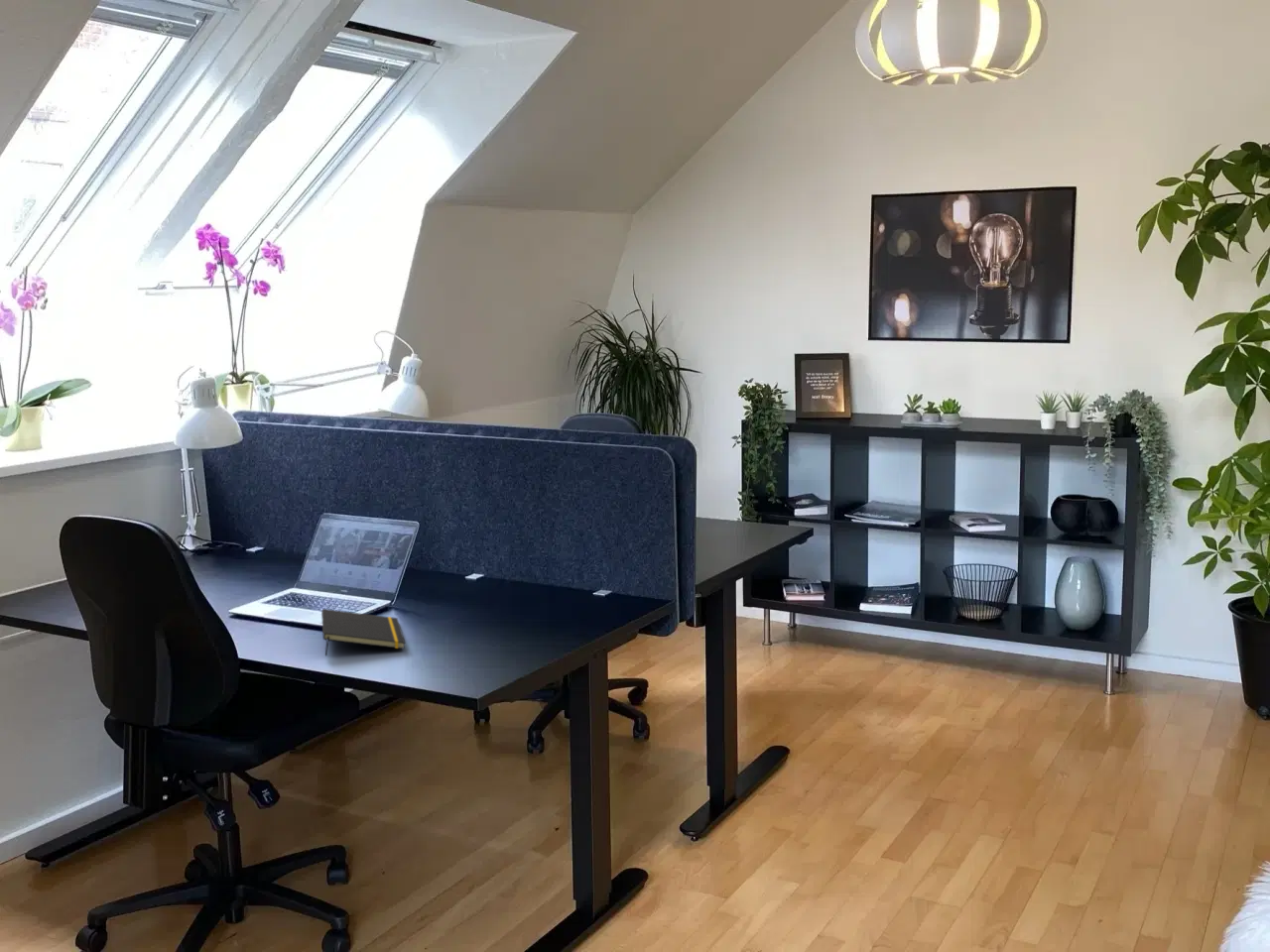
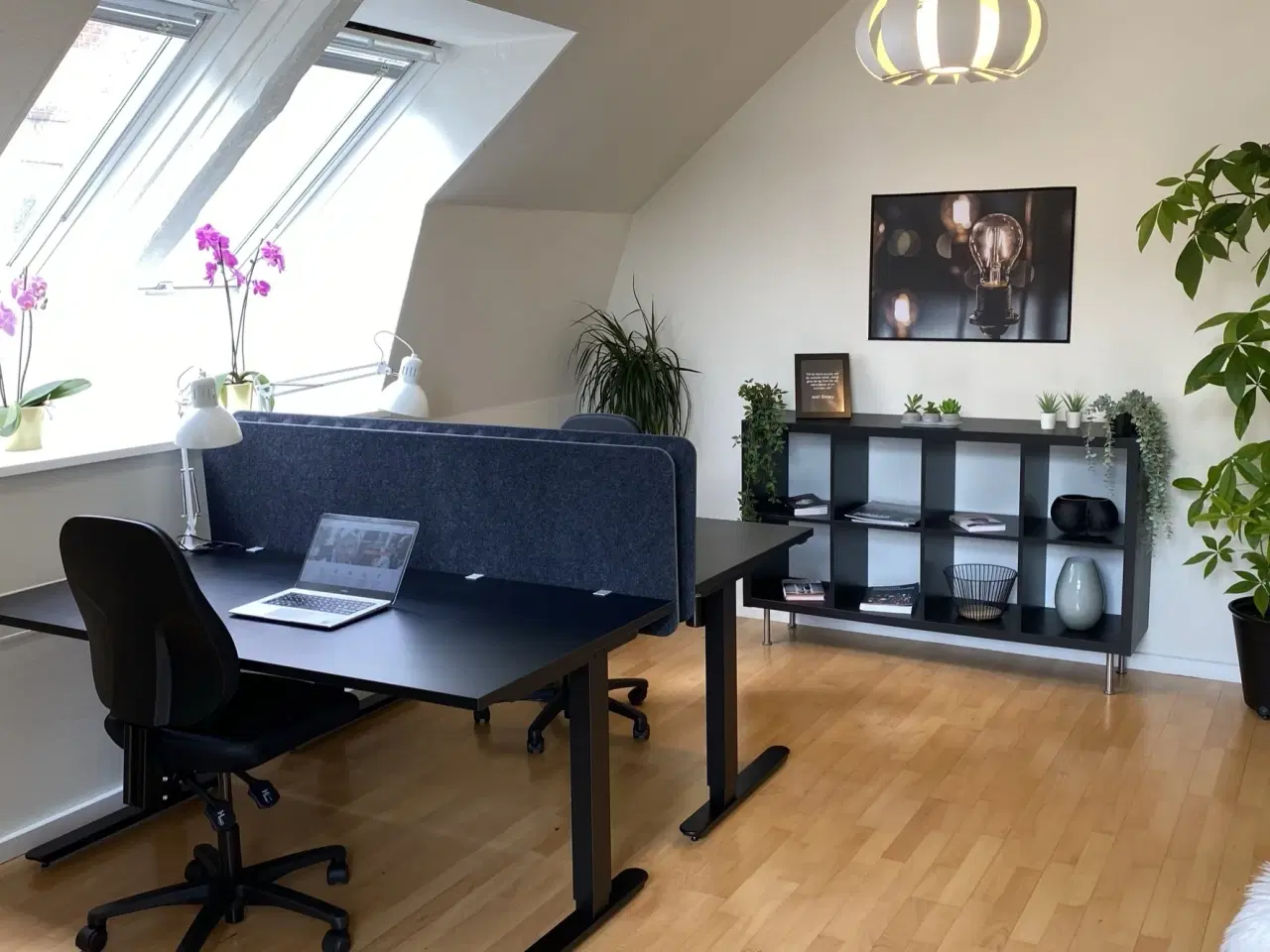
- notepad (361, 628)
